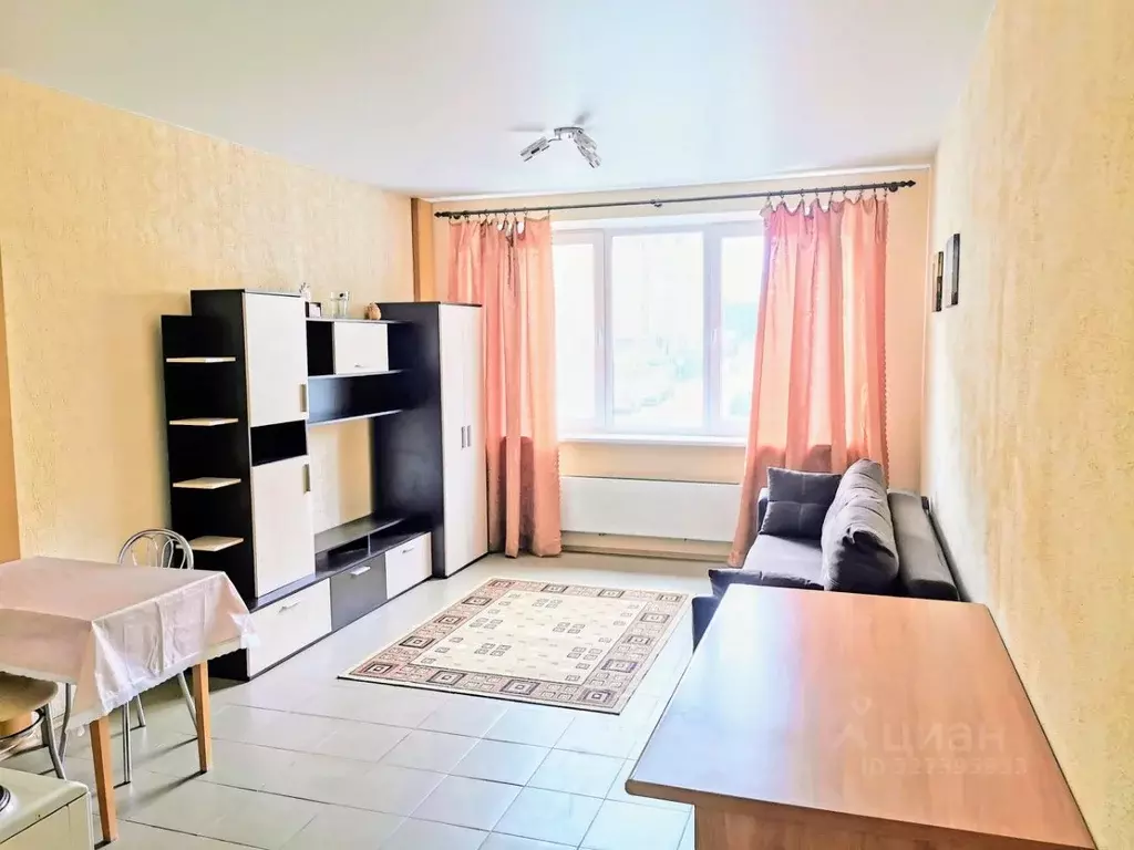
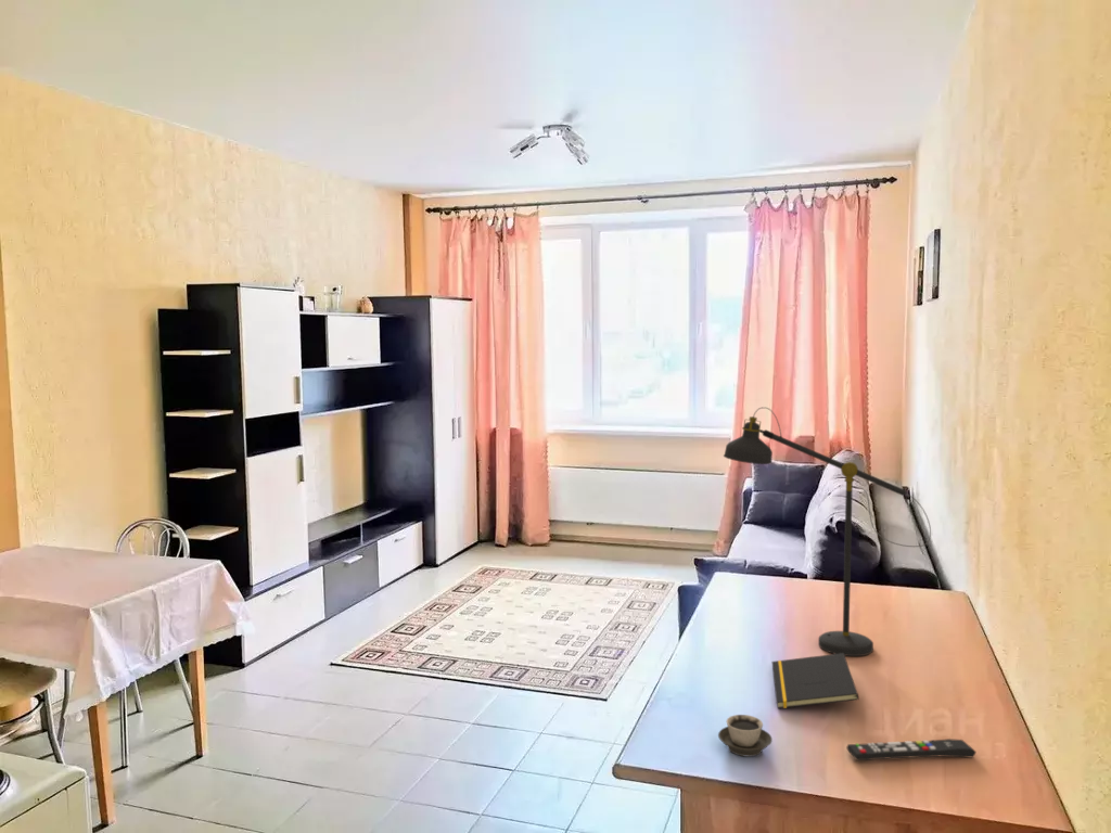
+ desk lamp (845, 527)
+ cup (744, 735)
+ notepad (812, 679)
+ remote control (910, 749)
